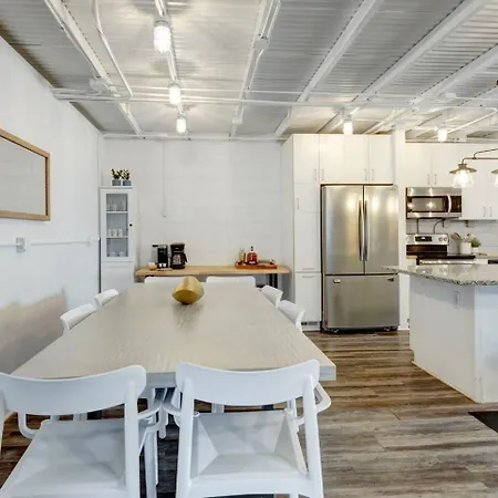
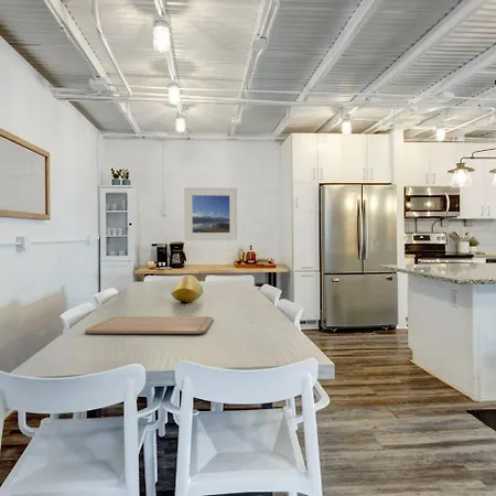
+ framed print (211, 214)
+ chopping board (153, 324)
